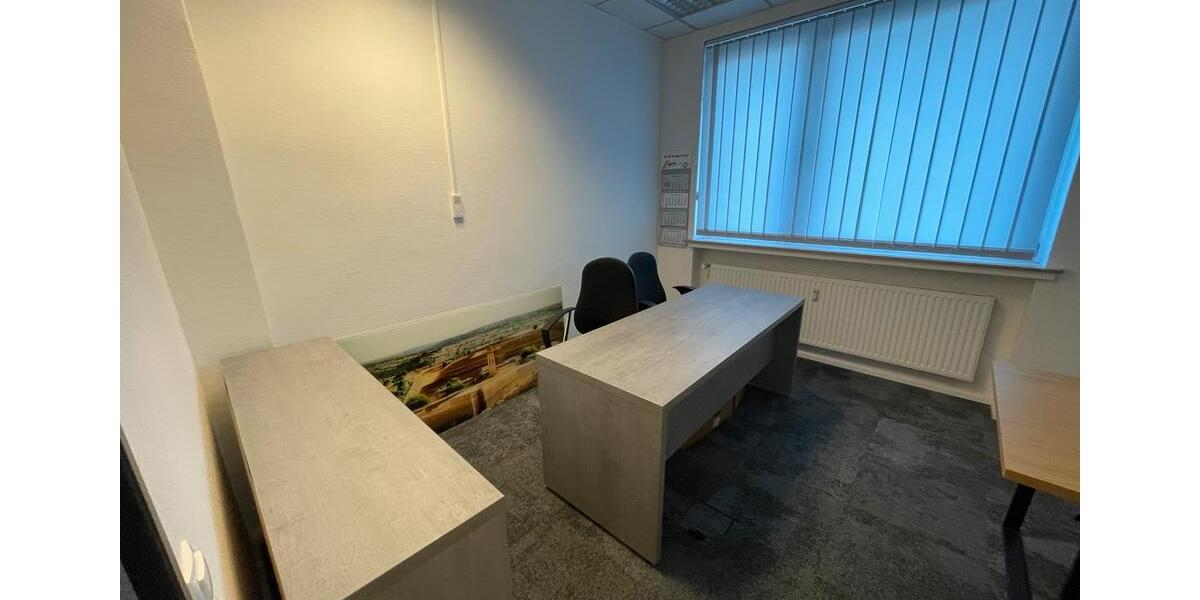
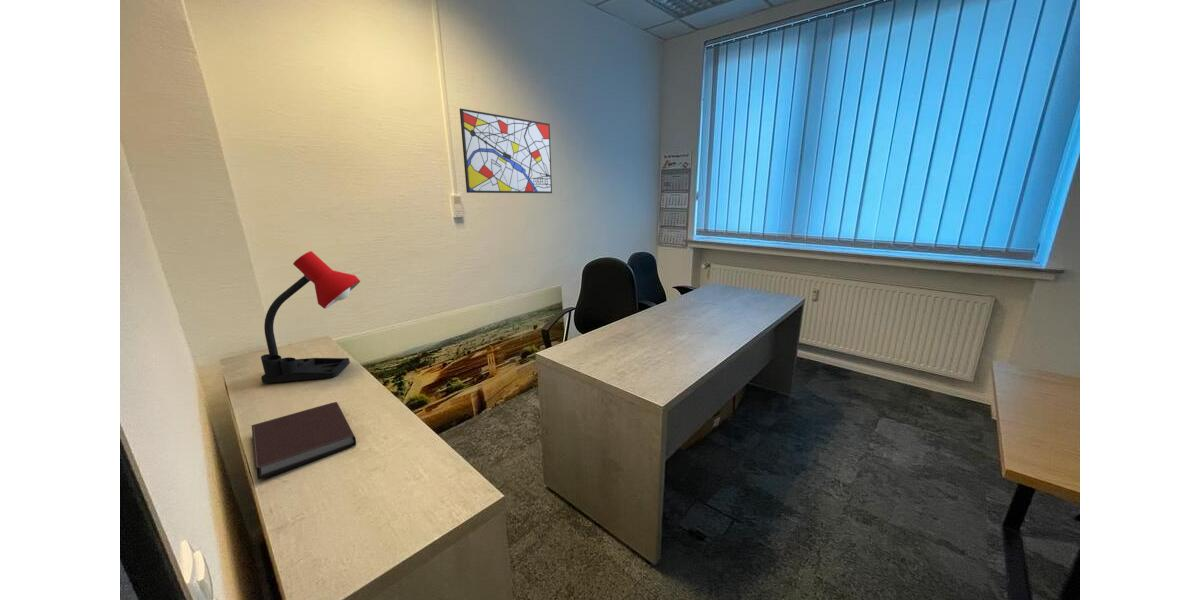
+ wall art (511, 155)
+ desk lamp (318, 303)
+ notebook (303, 435)
